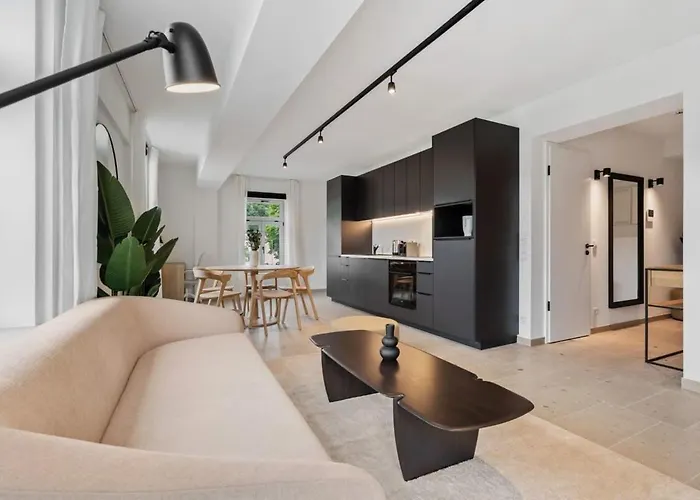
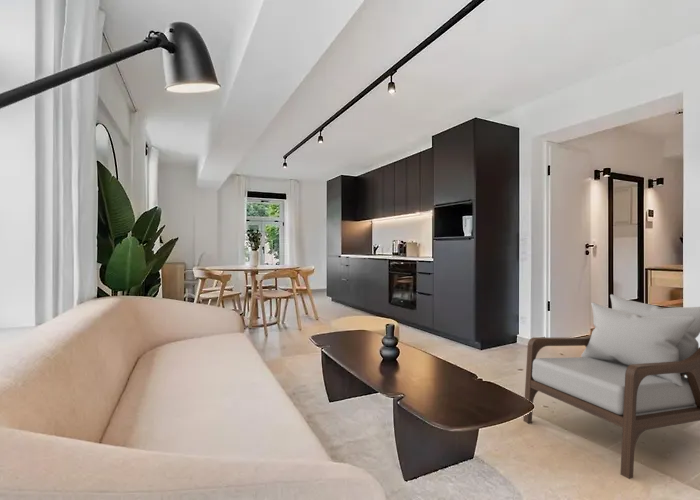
+ armchair (623, 367)
